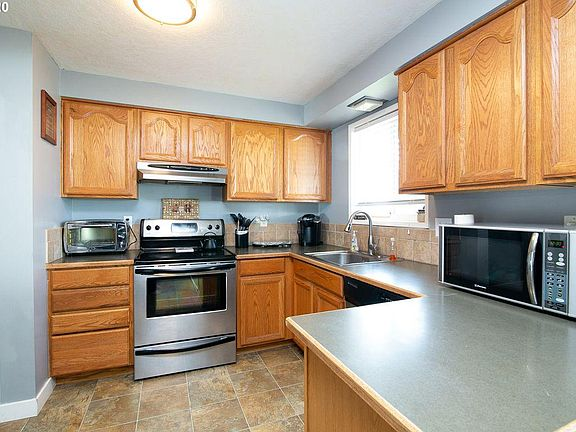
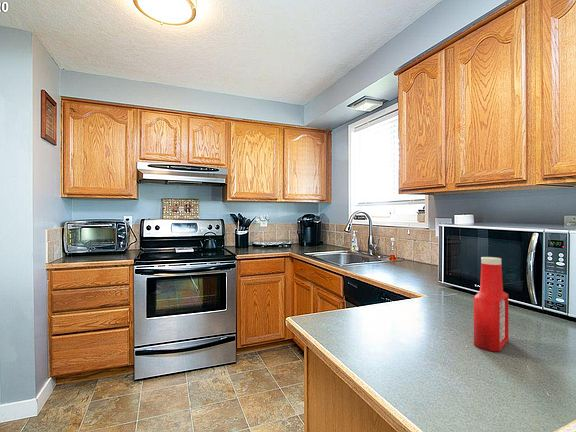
+ soap bottle (491, 300)
